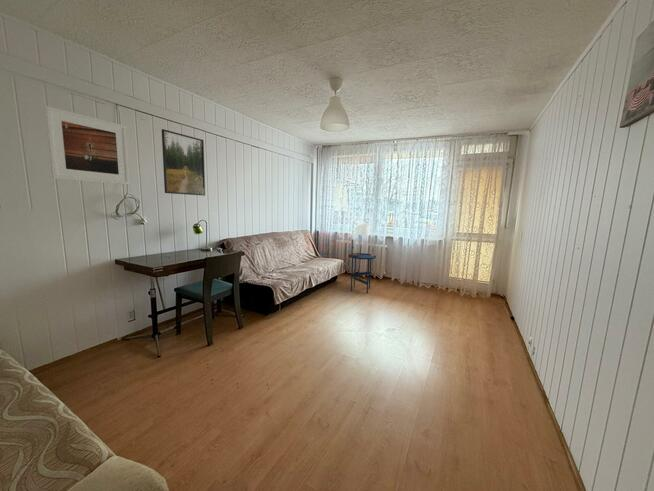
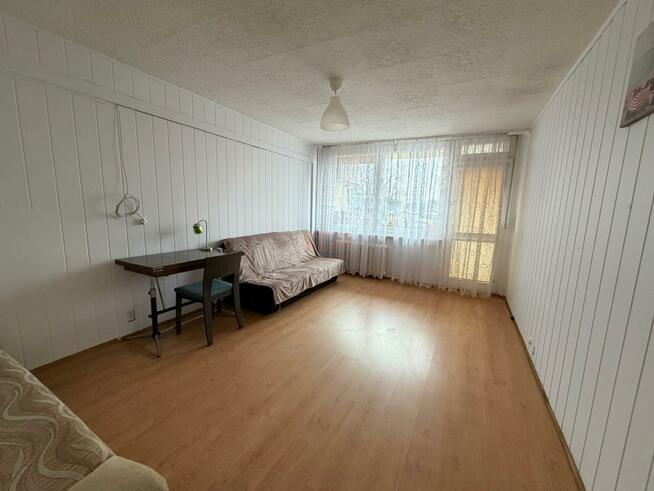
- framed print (92, 149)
- lamp (359, 234)
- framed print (185, 165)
- side table (361, 272)
